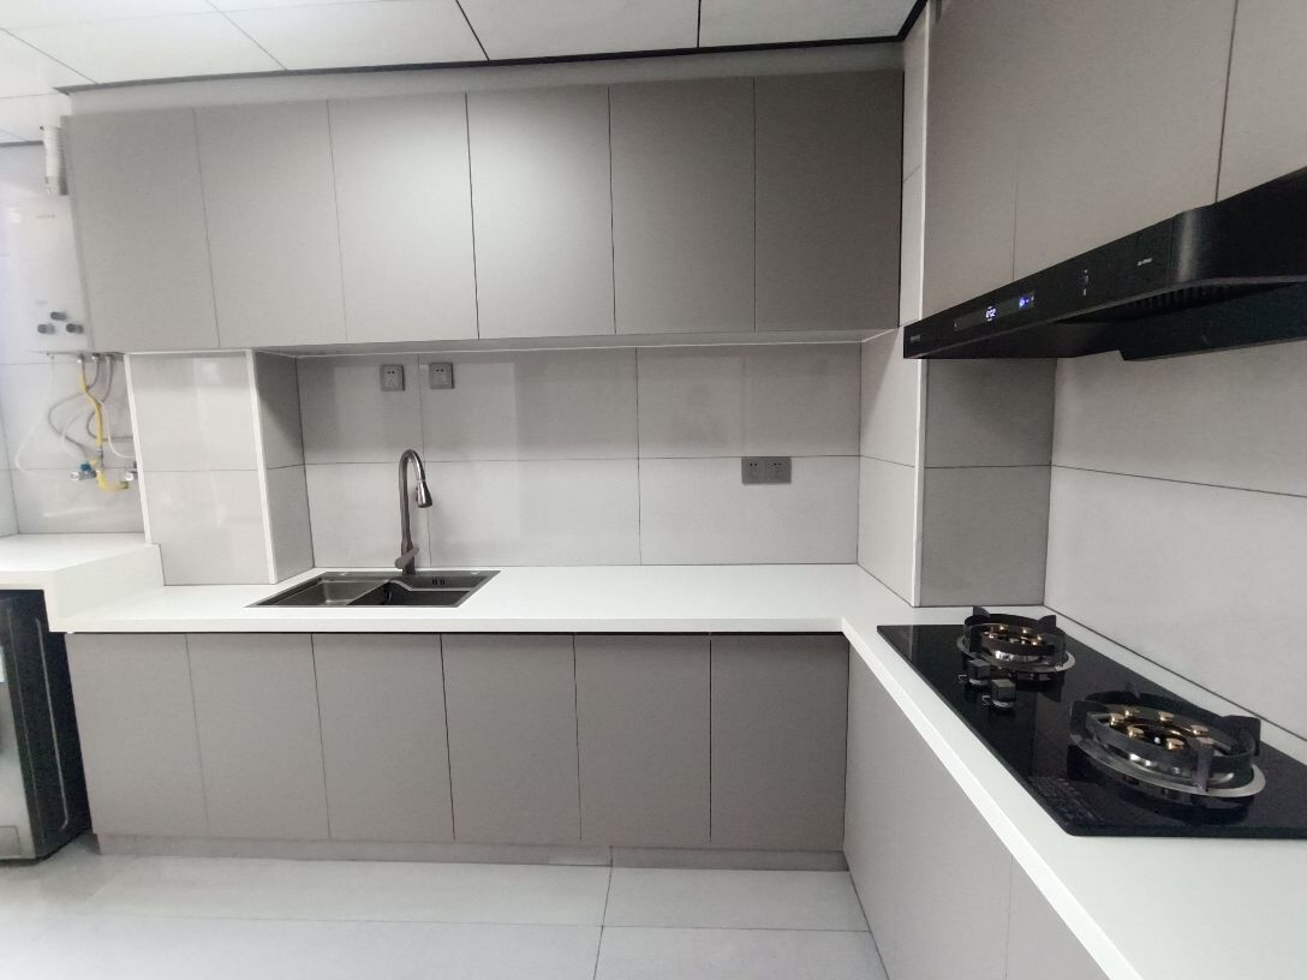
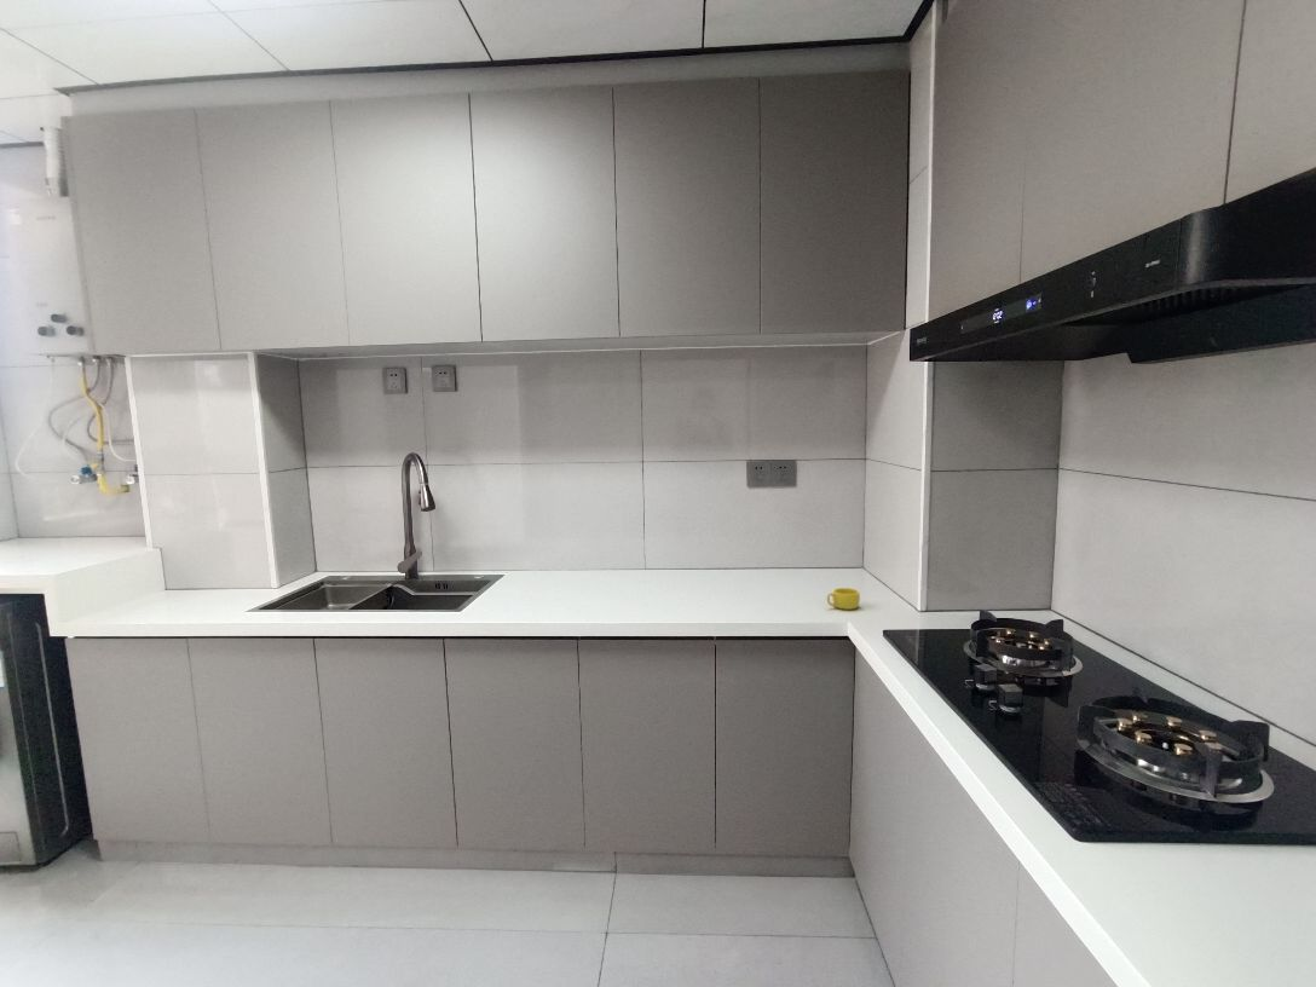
+ cup (842, 599)
